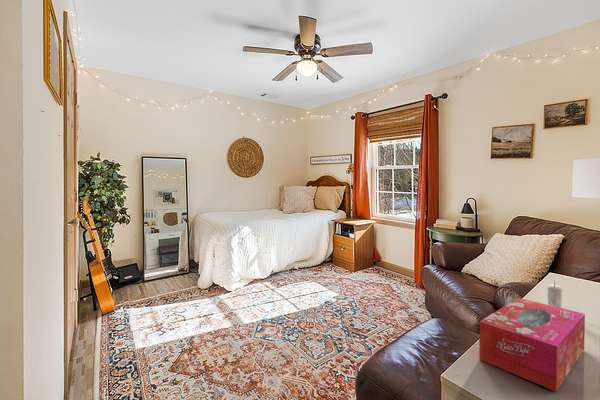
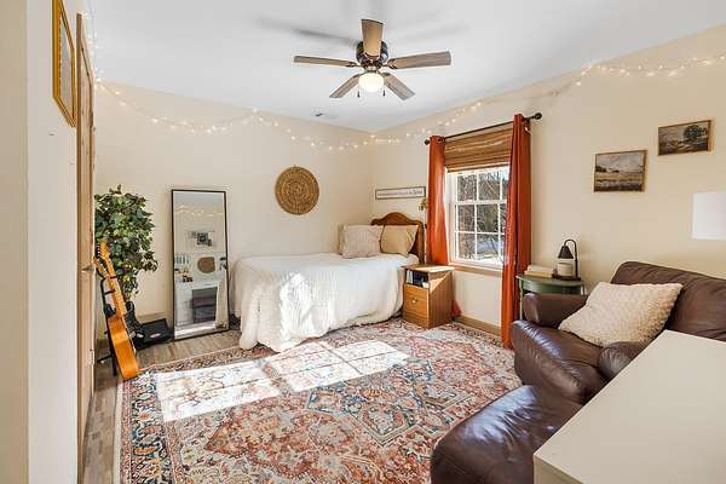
- candle (554, 296)
- tissue box (533, 335)
